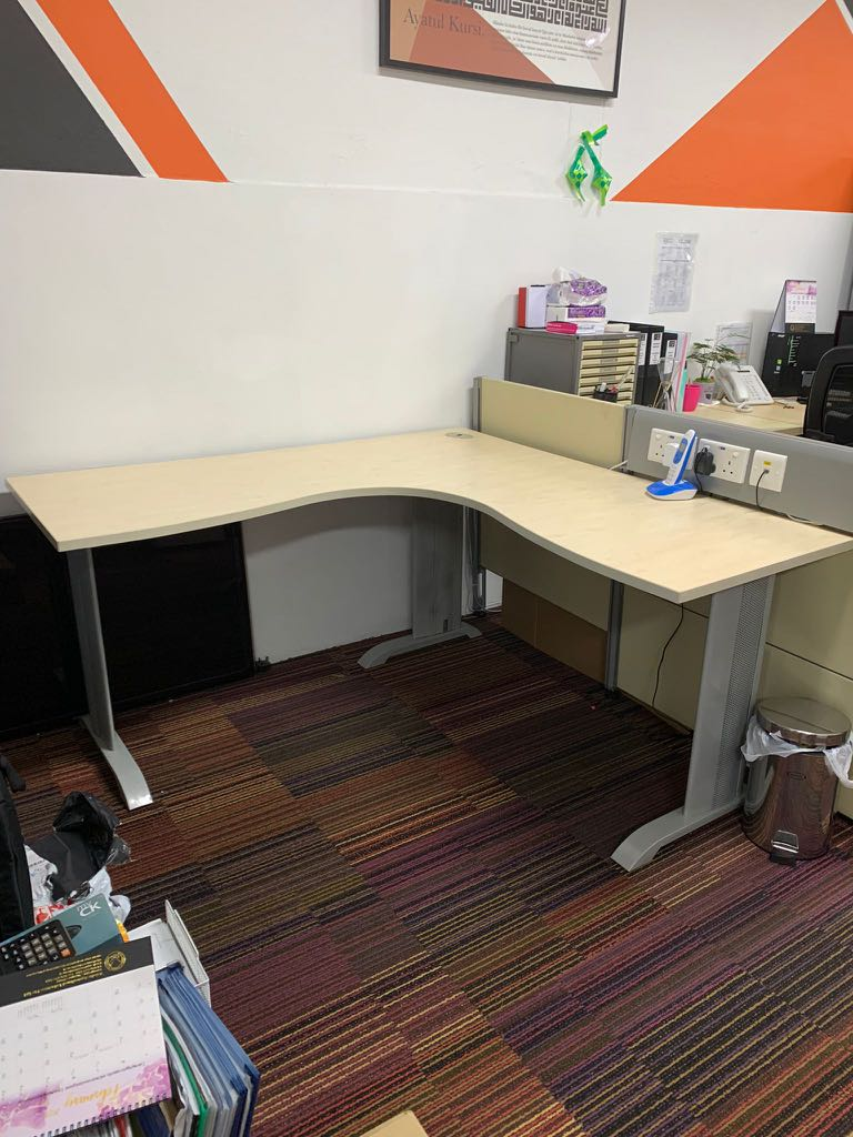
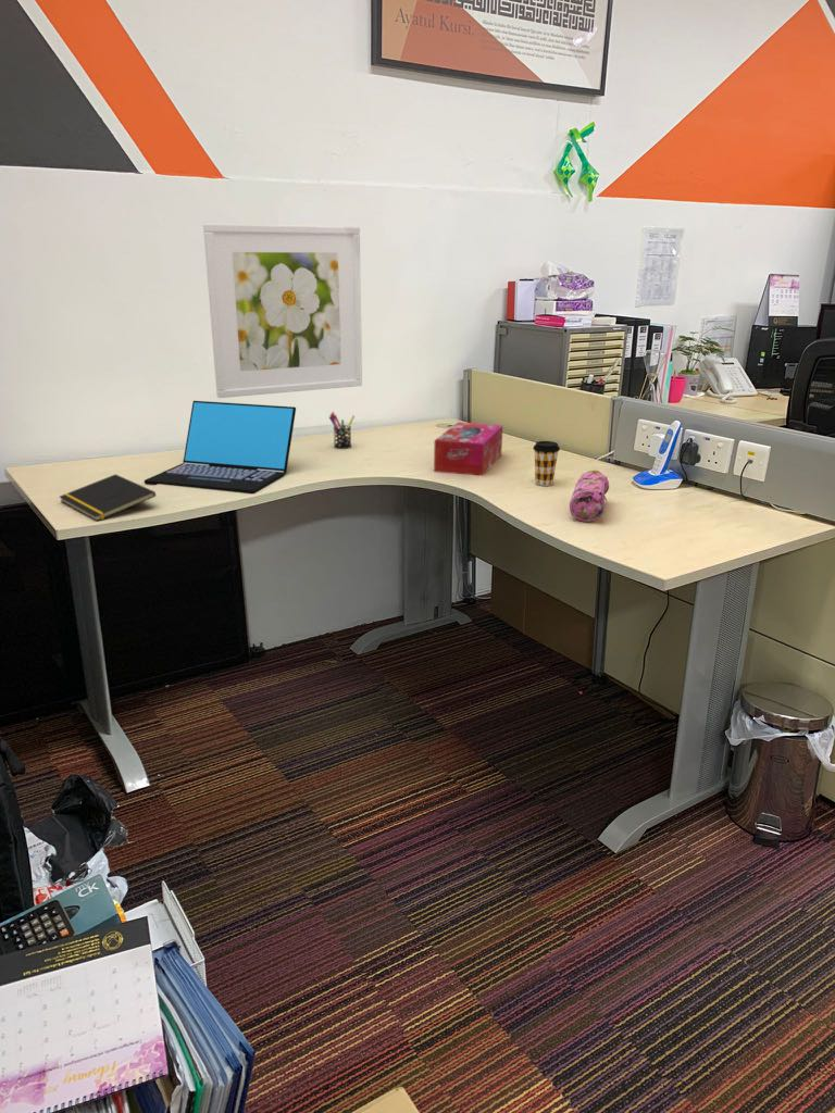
+ pen holder (341, 429)
+ coffee cup (545, 463)
+ notepad (107, 496)
+ tissue box (469, 448)
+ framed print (288, 311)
+ laptop (222, 443)
+ pencil case (589, 495)
